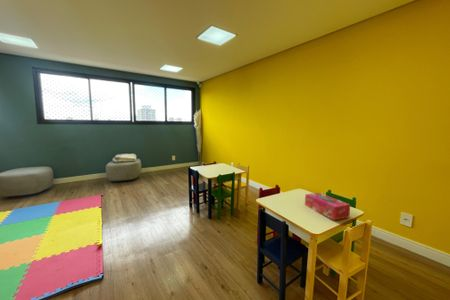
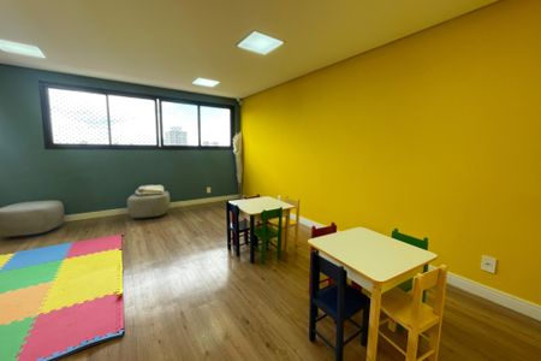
- tissue box (325, 205)
